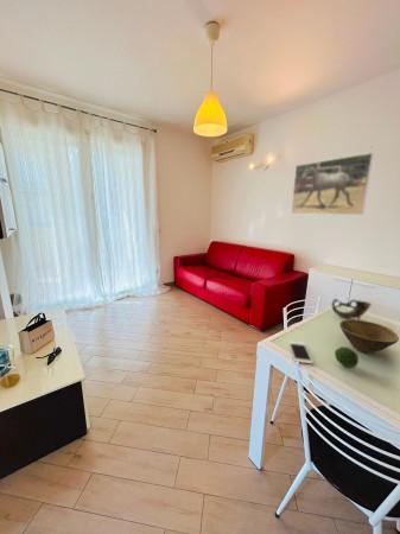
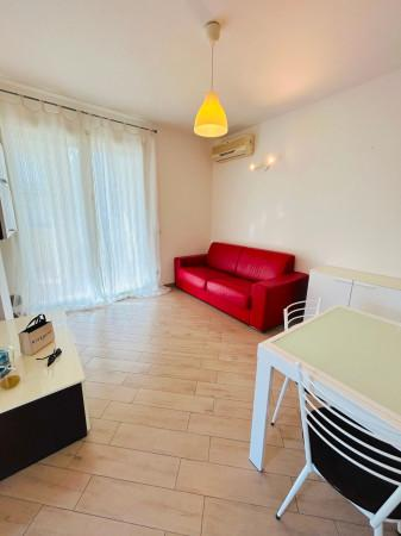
- cup (349, 306)
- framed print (326, 187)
- fruit (345, 356)
- bowl (366, 338)
- cell phone (299, 351)
